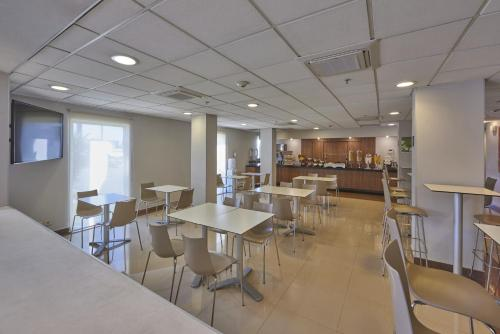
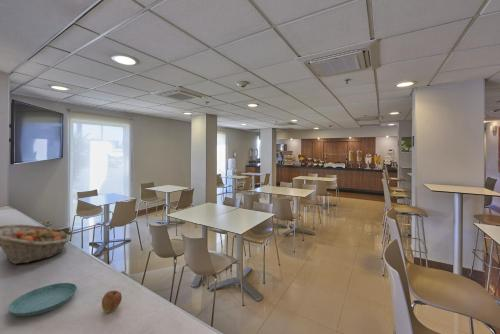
+ fruit basket (33, 239)
+ apple (111, 301)
+ saucer (45, 299)
